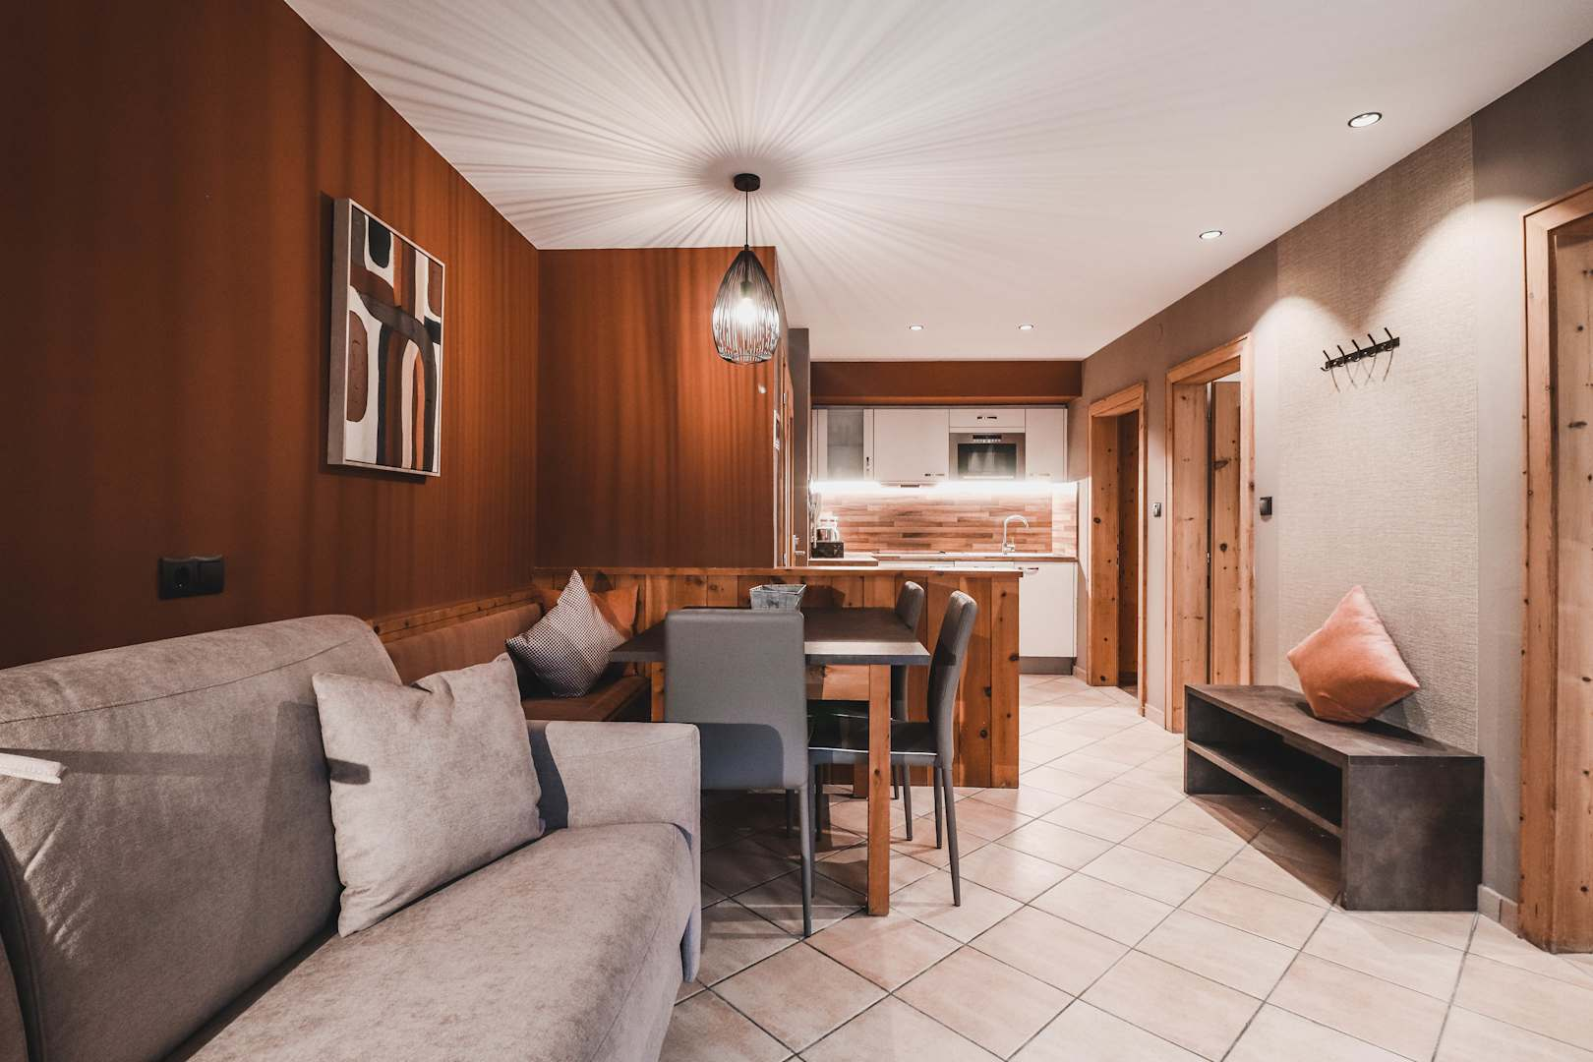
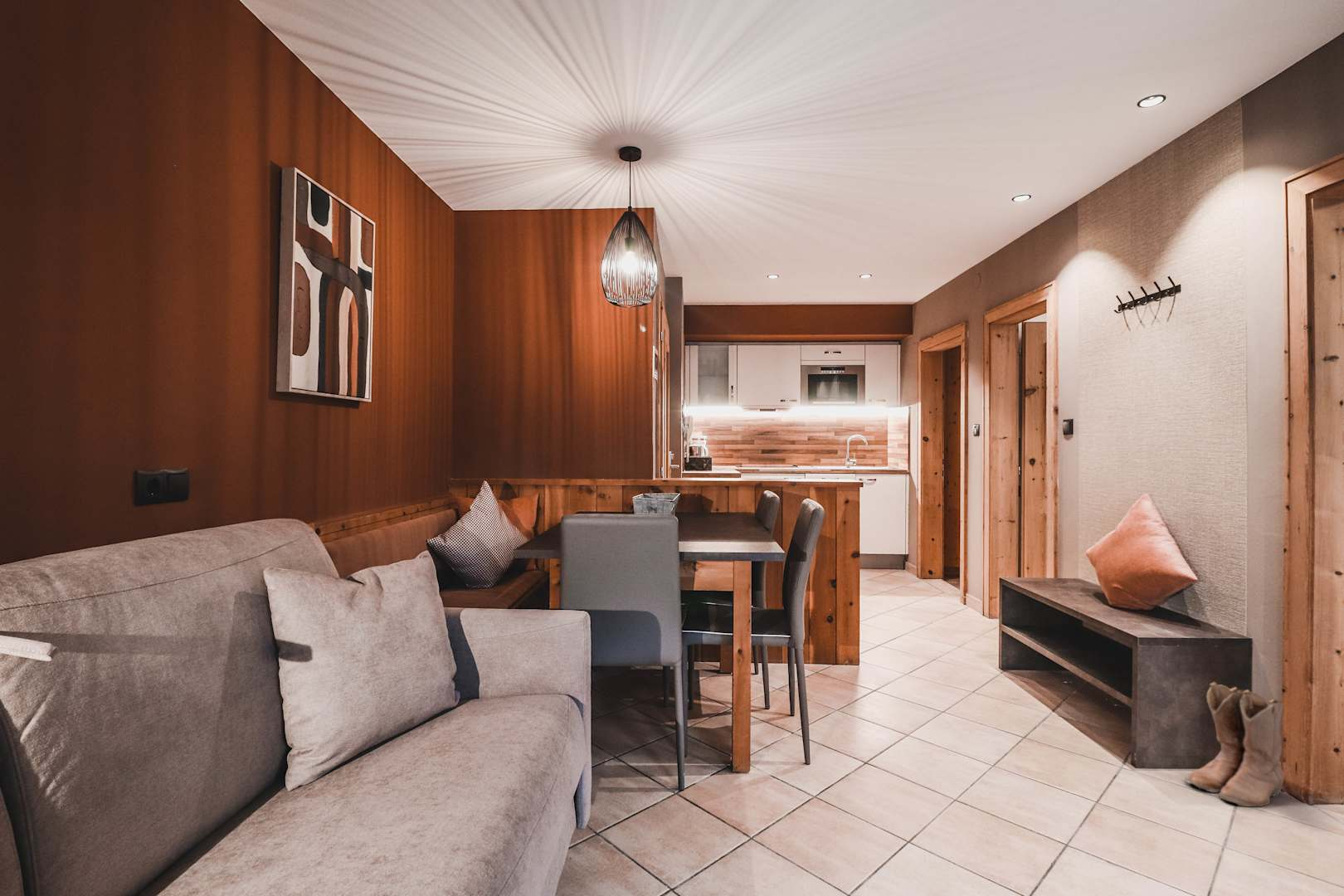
+ boots (1235, 739)
